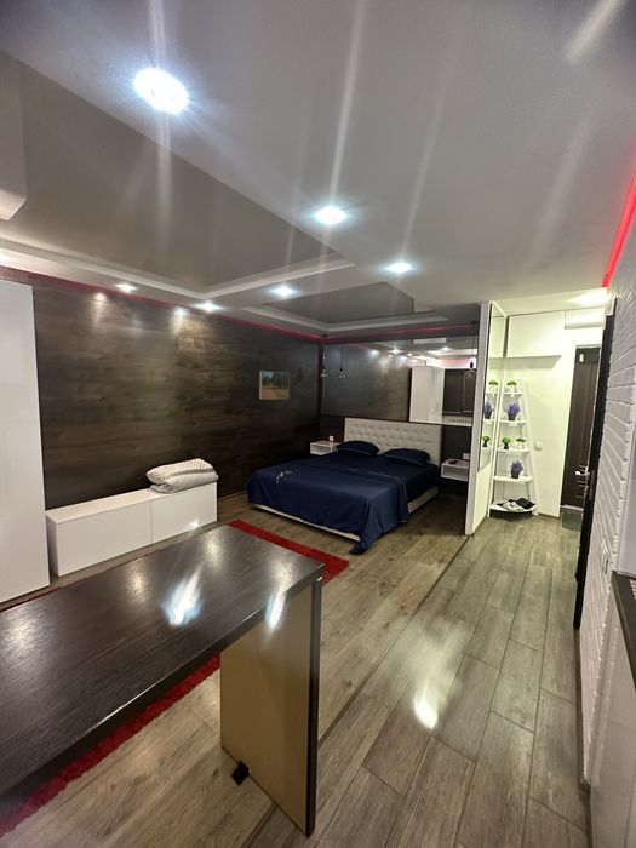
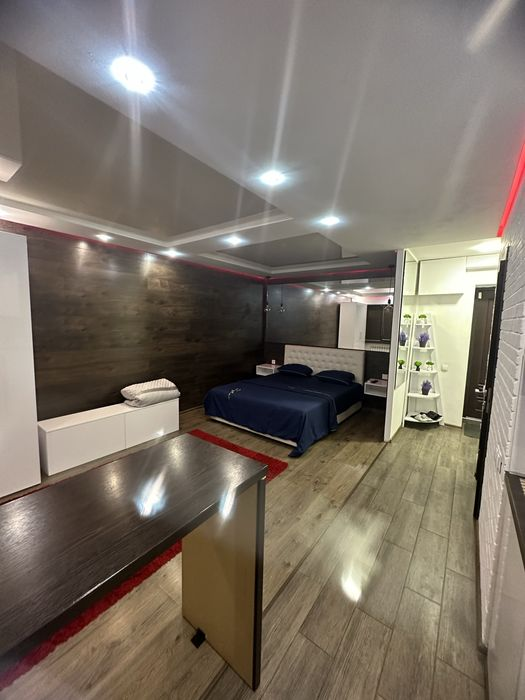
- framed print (275, 385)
